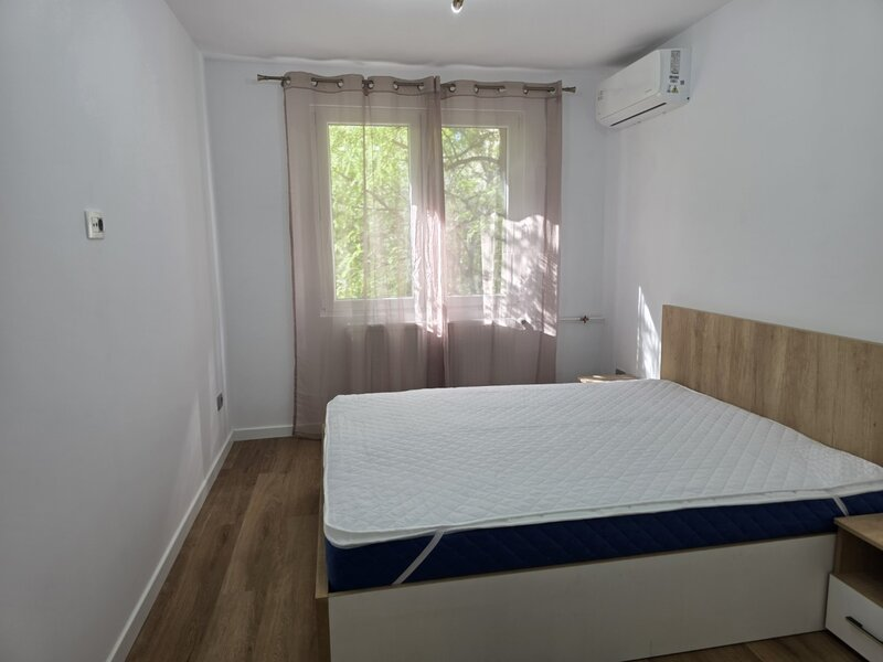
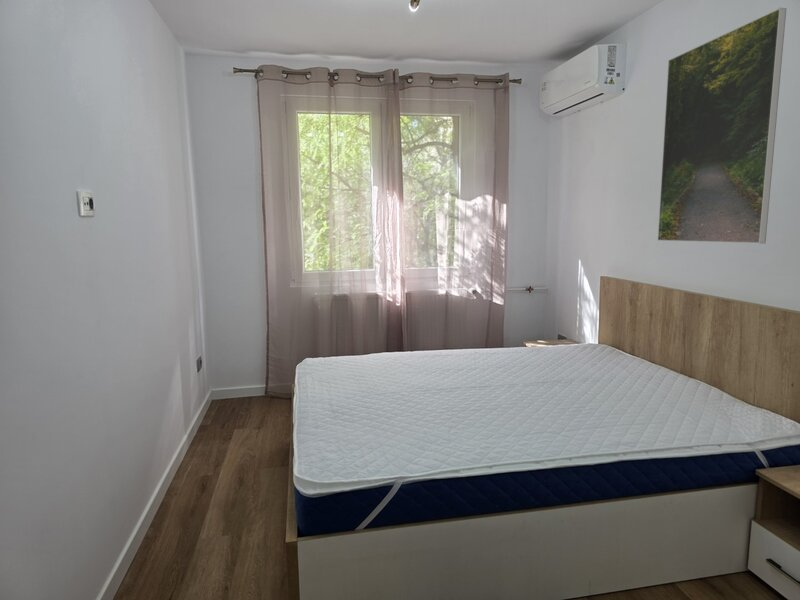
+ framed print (712, 142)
